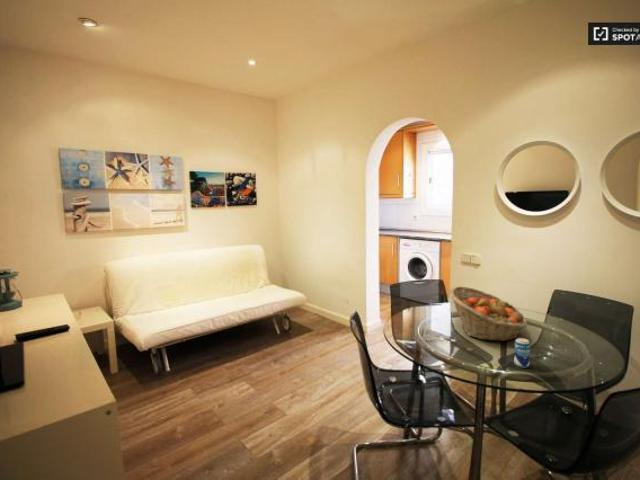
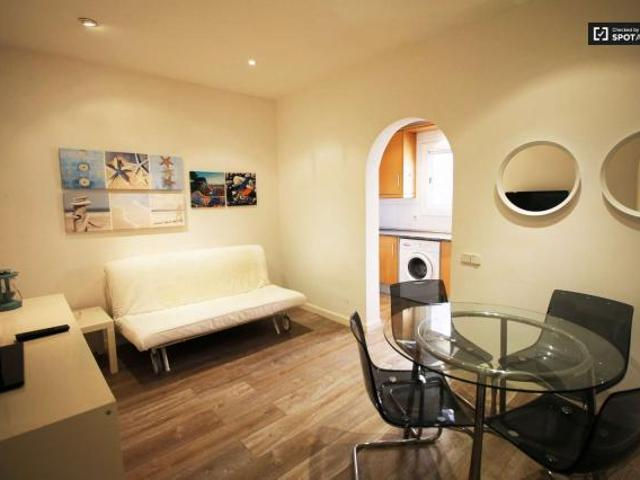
- fruit basket (486, 311)
- beverage can (522, 352)
